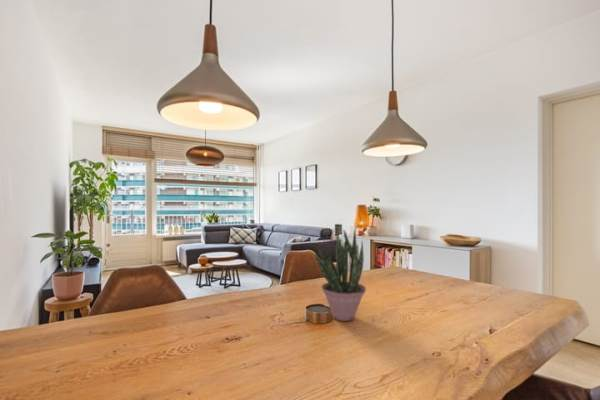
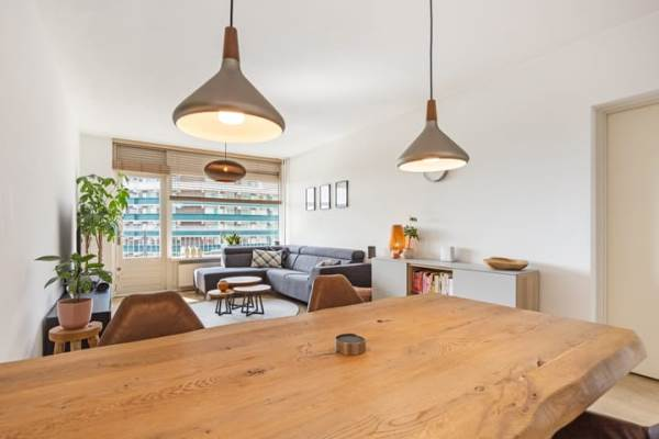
- potted plant (339, 271)
